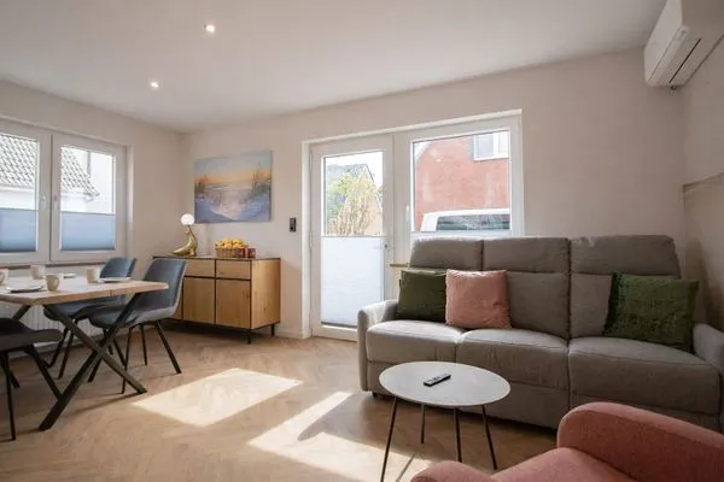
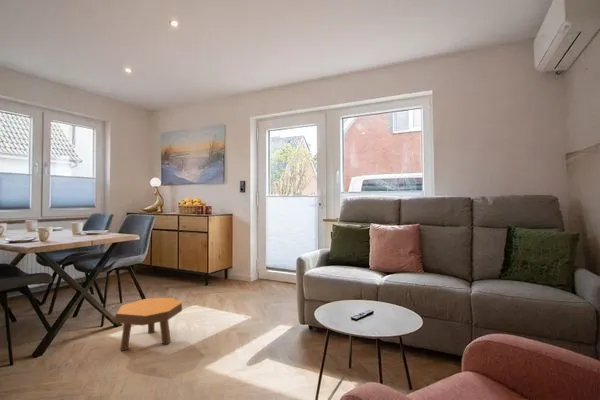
+ footstool (149, 324)
